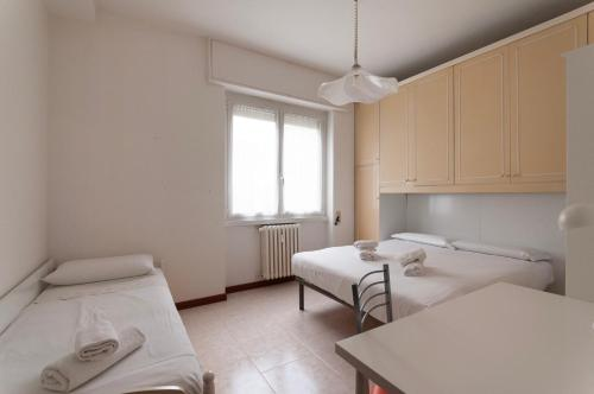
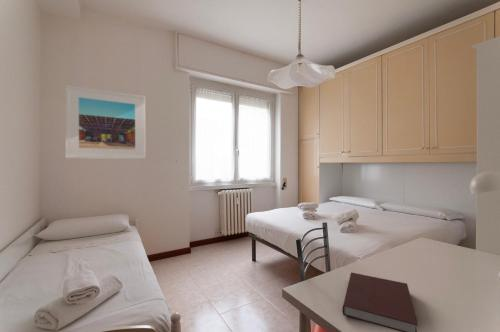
+ notebook (377, 297)
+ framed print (108, 124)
